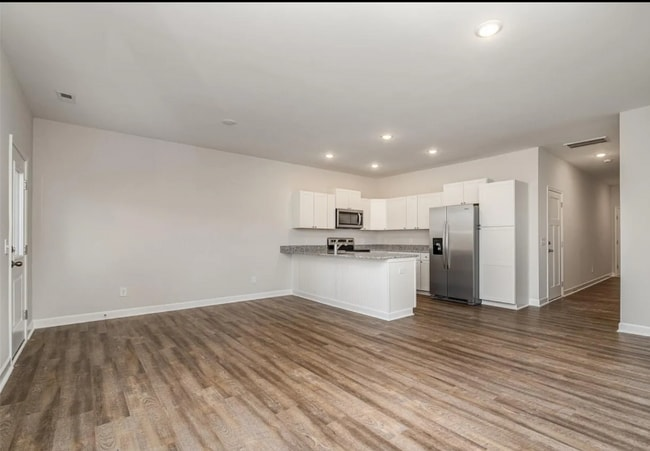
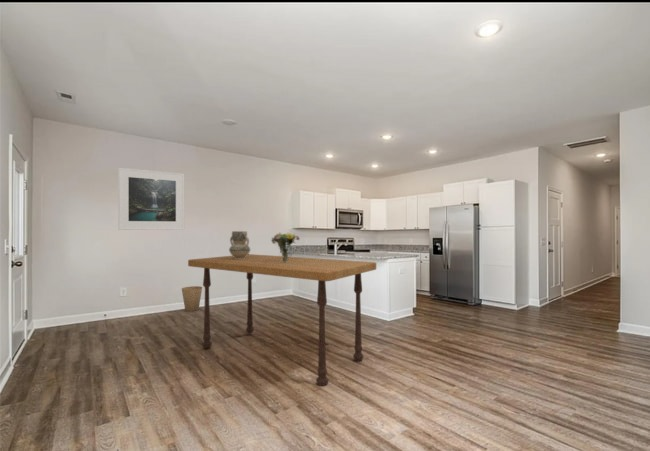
+ dining table (251, 307)
+ bouquet (284, 246)
+ ceramic jug (239, 244)
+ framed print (153, 200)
+ trash can (192, 298)
